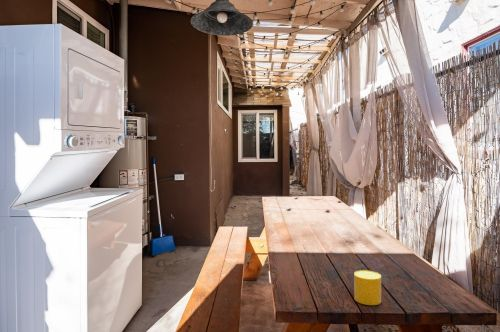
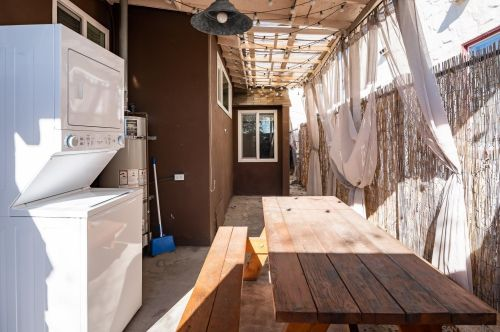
- cup (367, 287)
